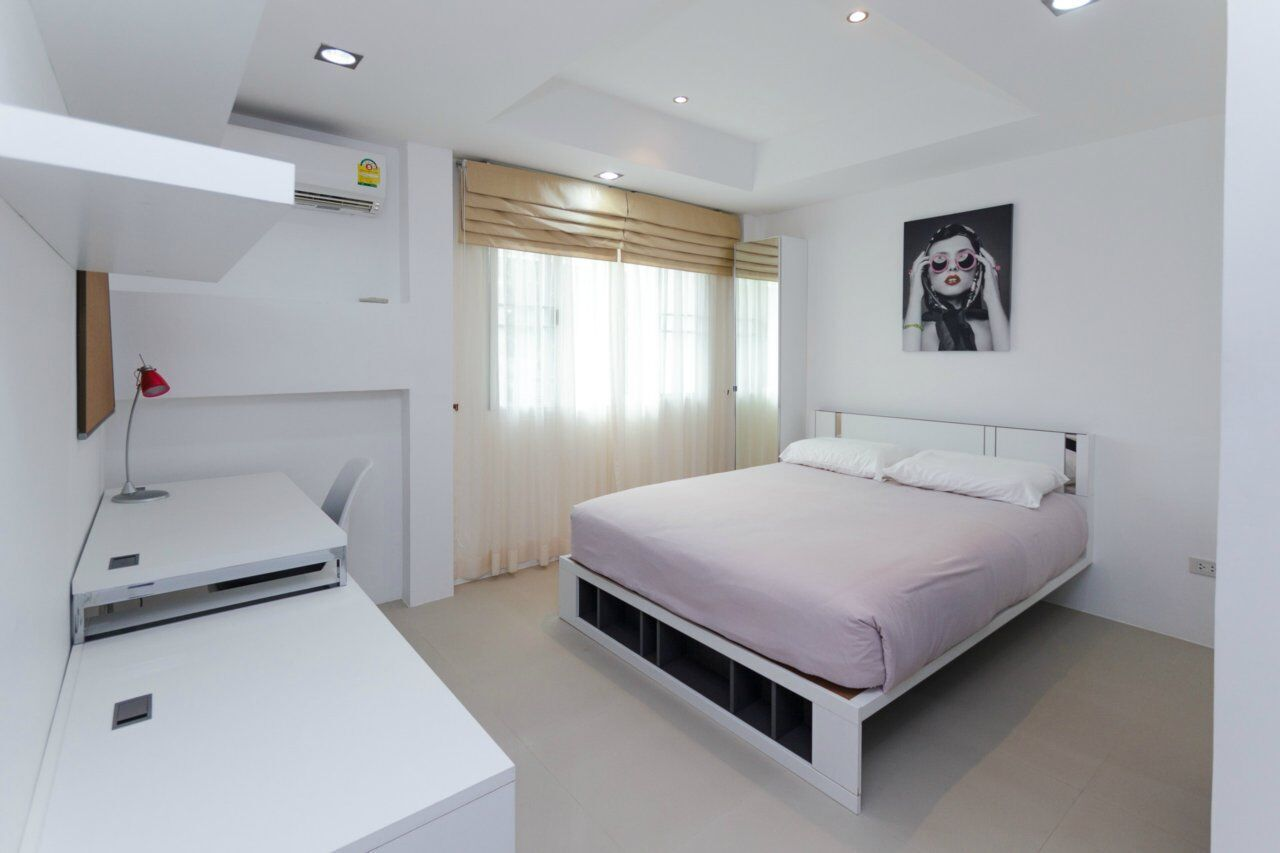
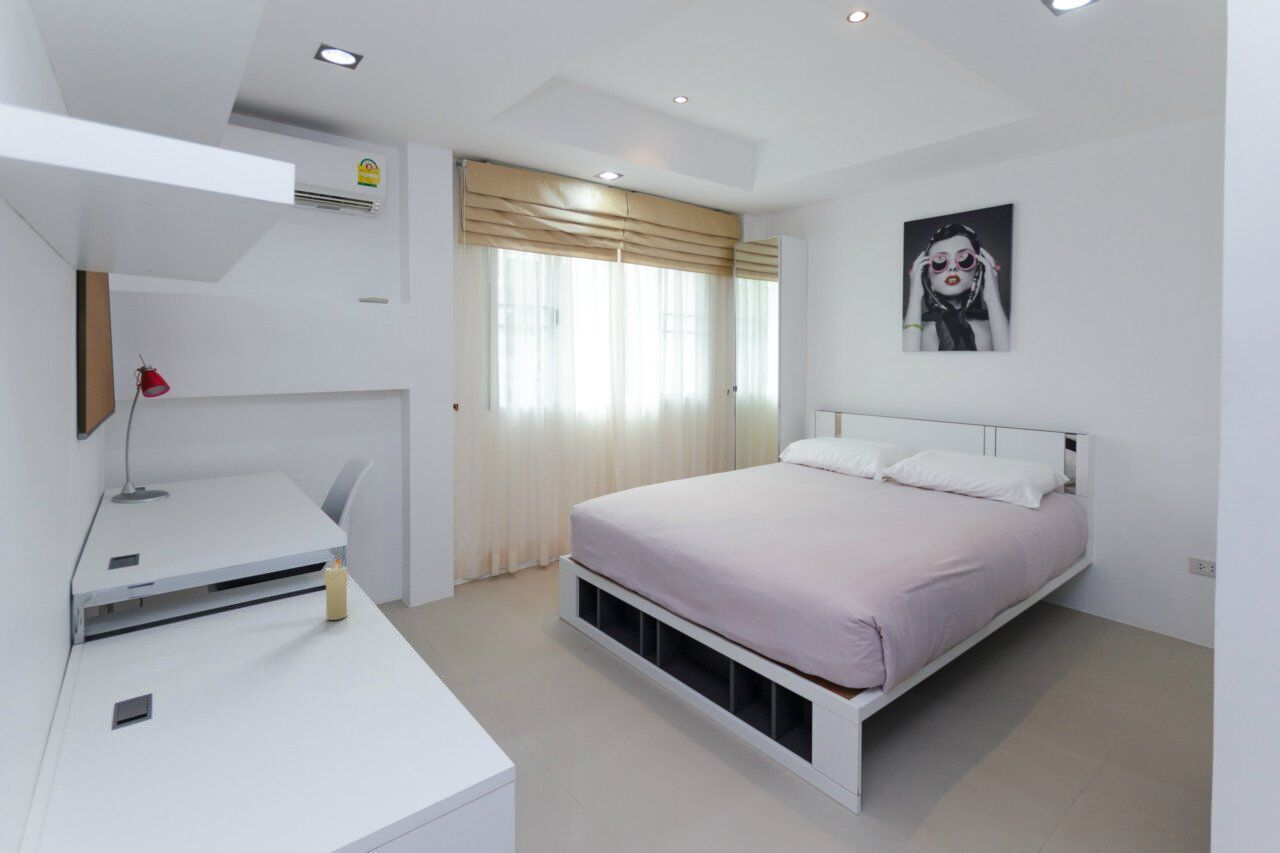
+ candle (336, 586)
